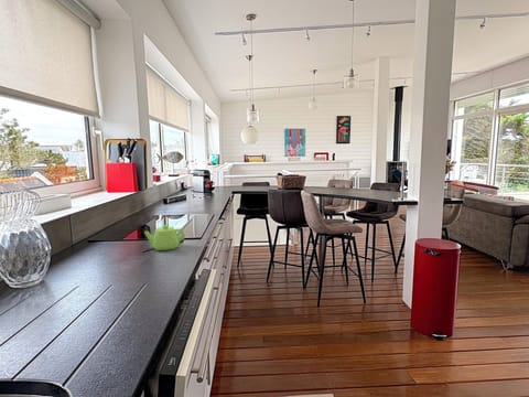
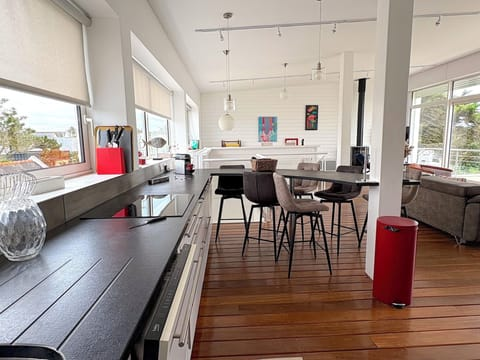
- teapot (165, 236)
